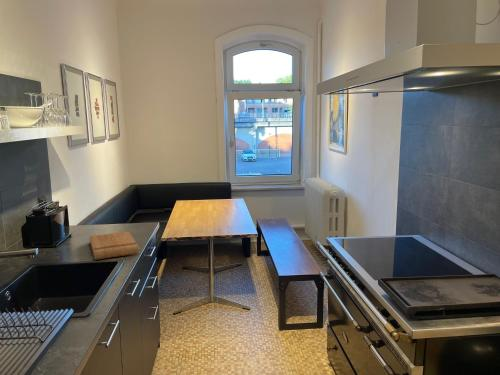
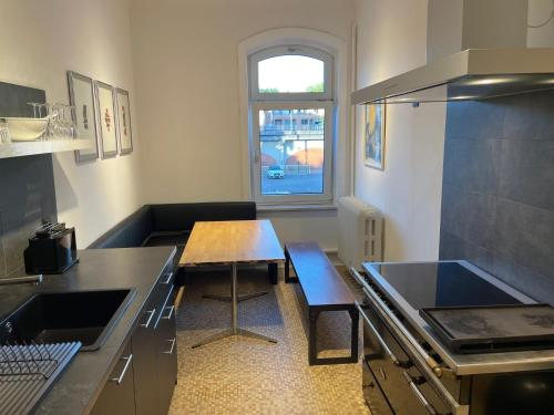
- cutting board (113, 244)
